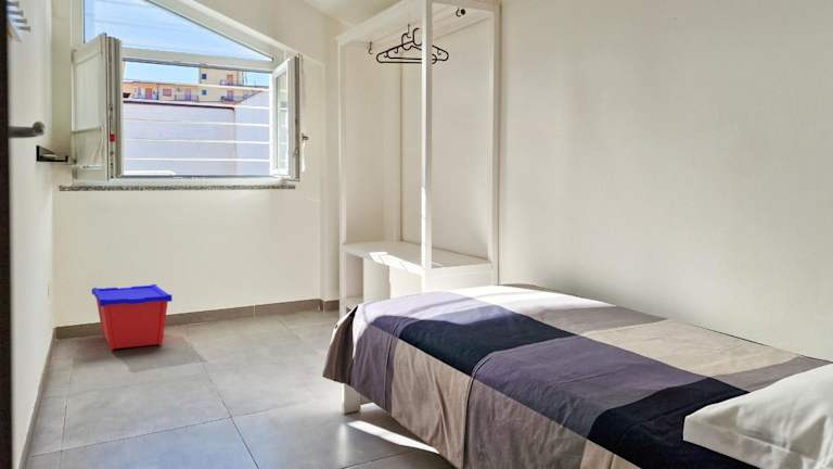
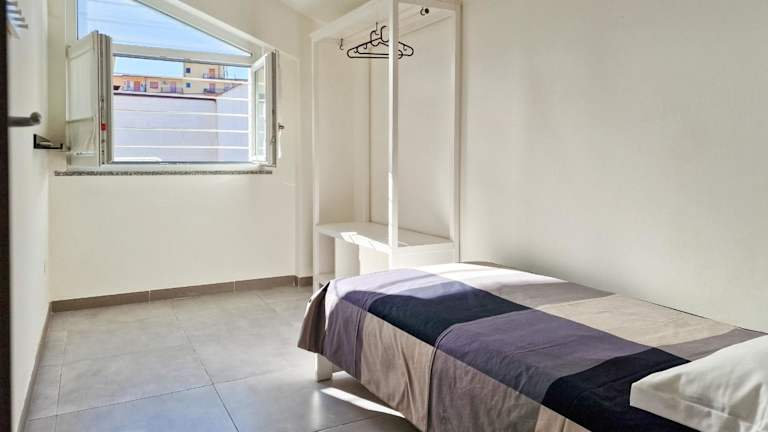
- storage bin (130, 315)
